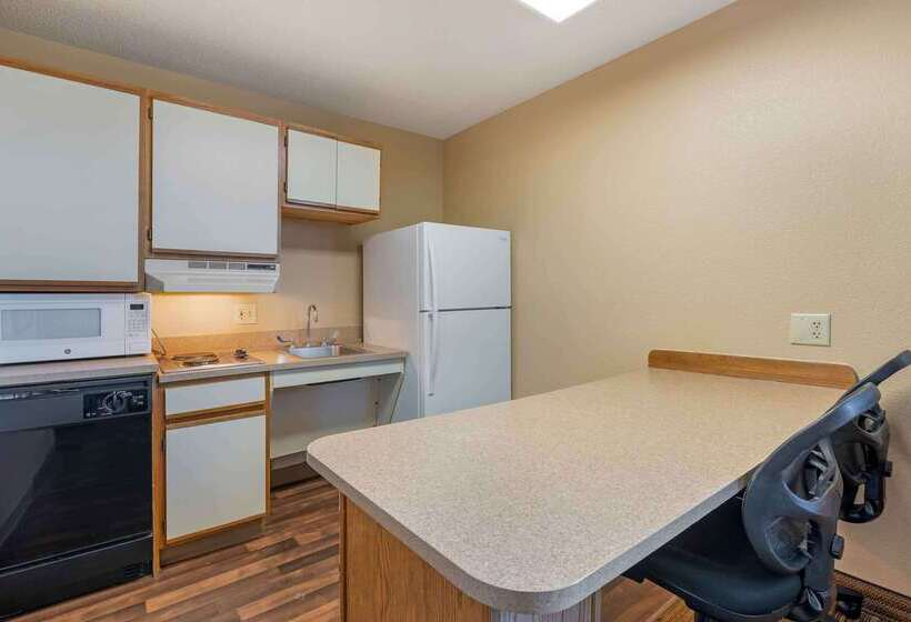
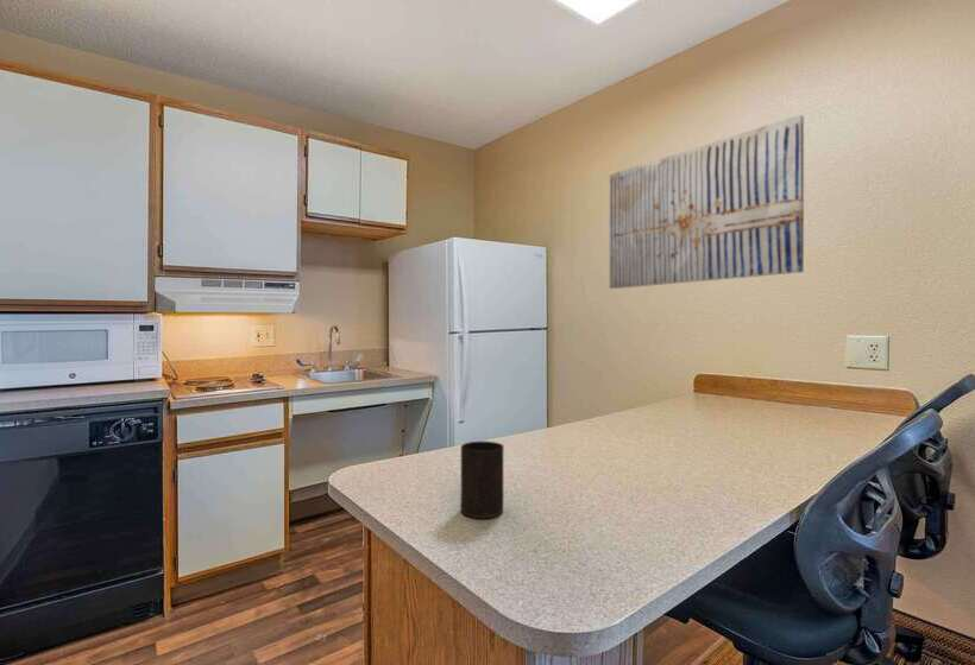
+ wall art (691, 215)
+ cup (482, 477)
